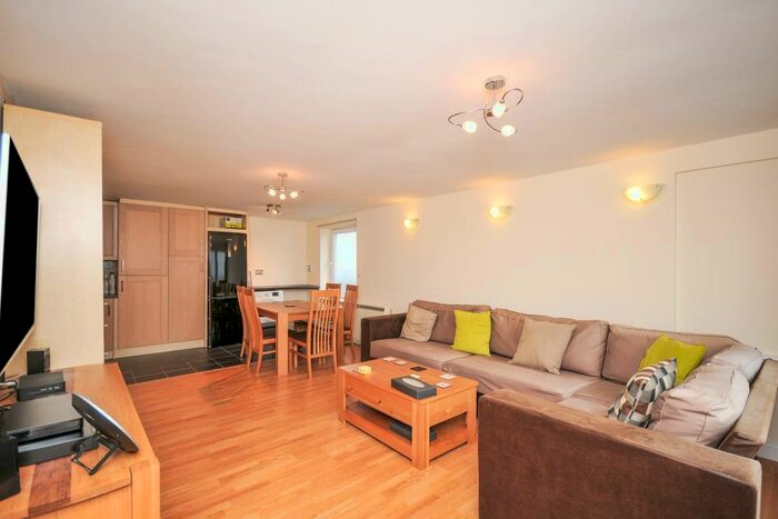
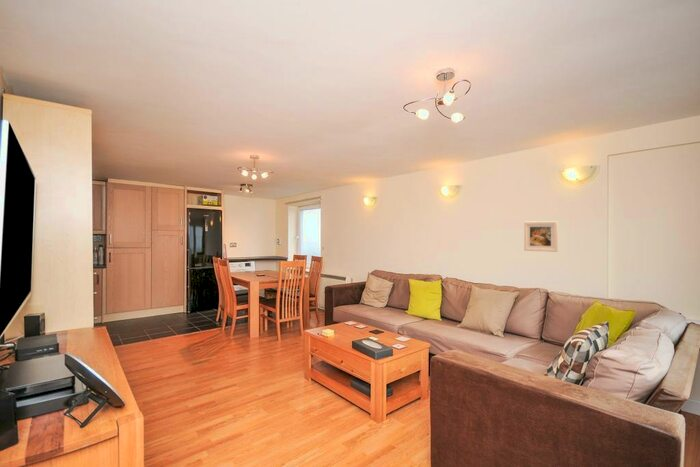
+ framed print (540, 236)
